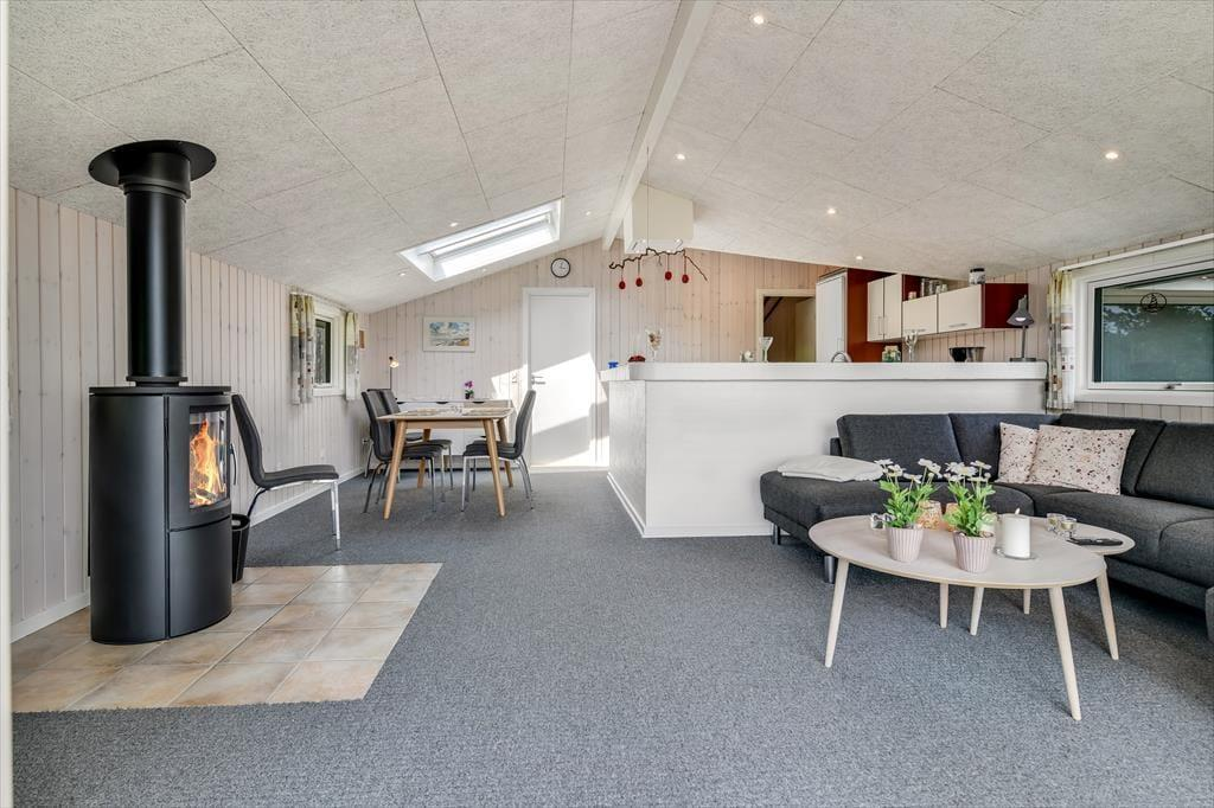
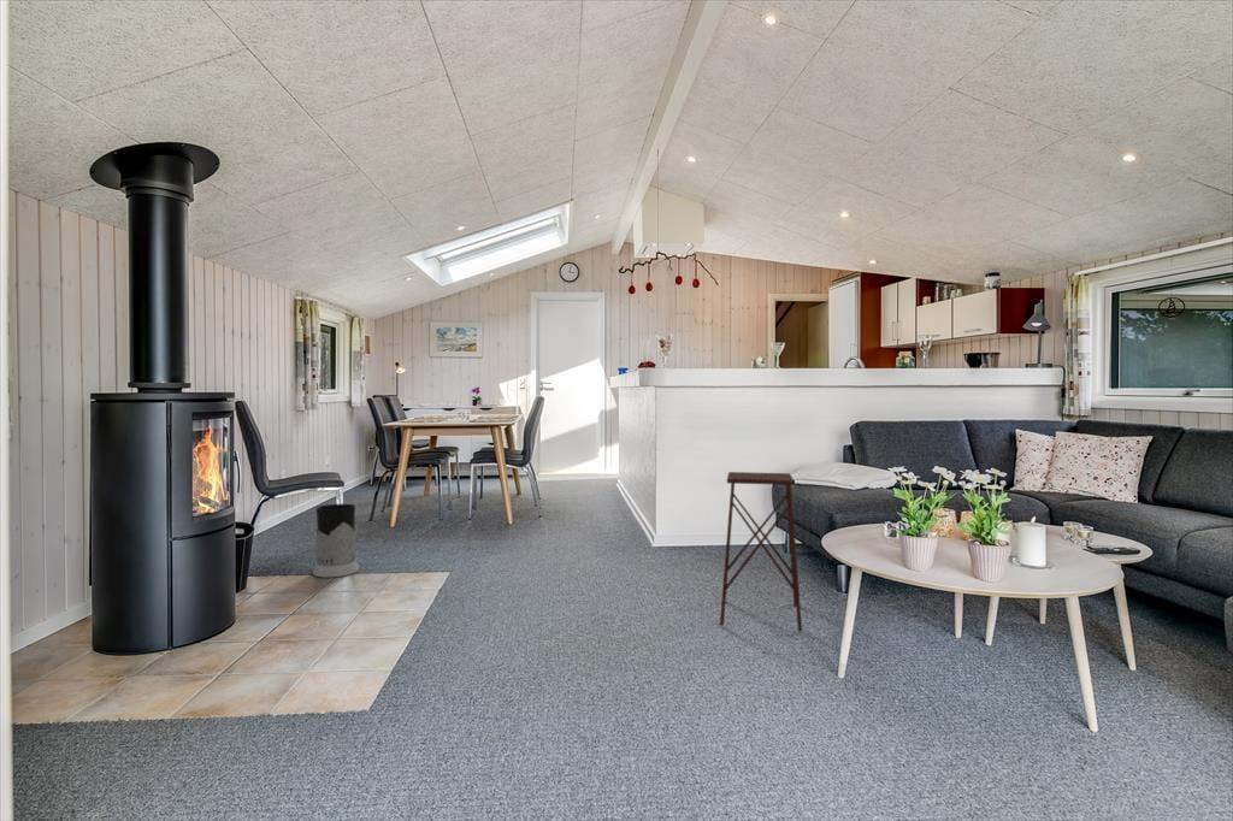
+ air purifier (332, 537)
+ side table (760, 544)
